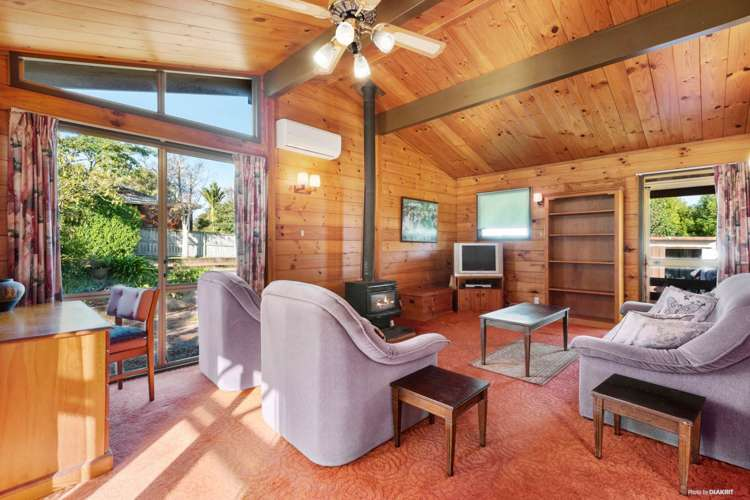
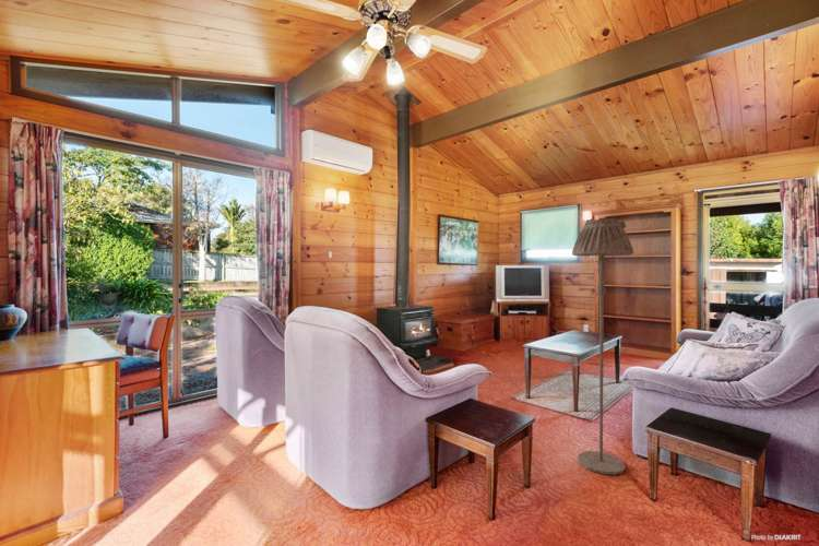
+ floor lamp (601, 342)
